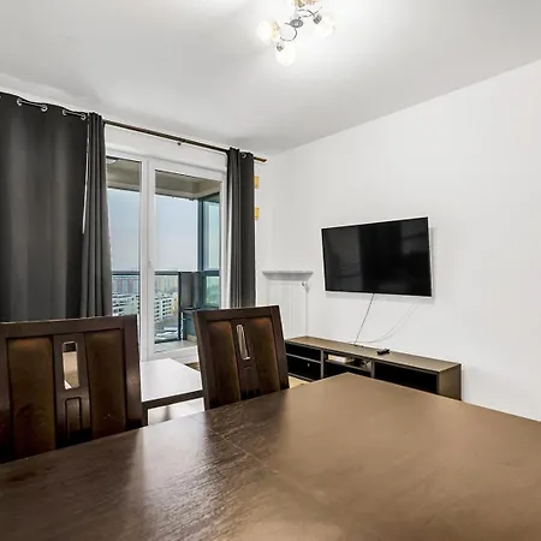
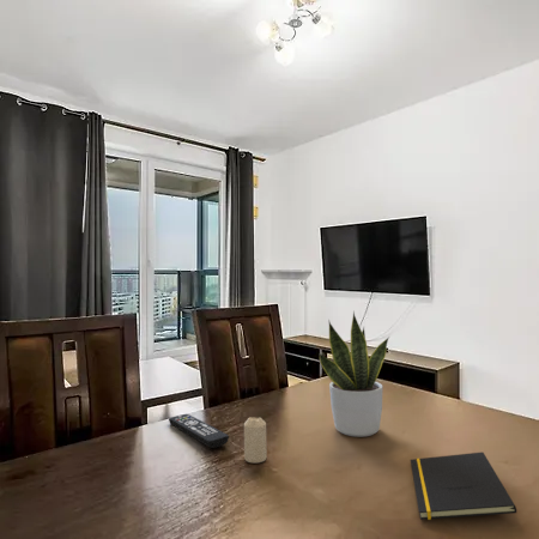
+ remote control (196, 429)
+ potted plant (356, 369)
+ notepad (455, 482)
+ candle (255, 437)
